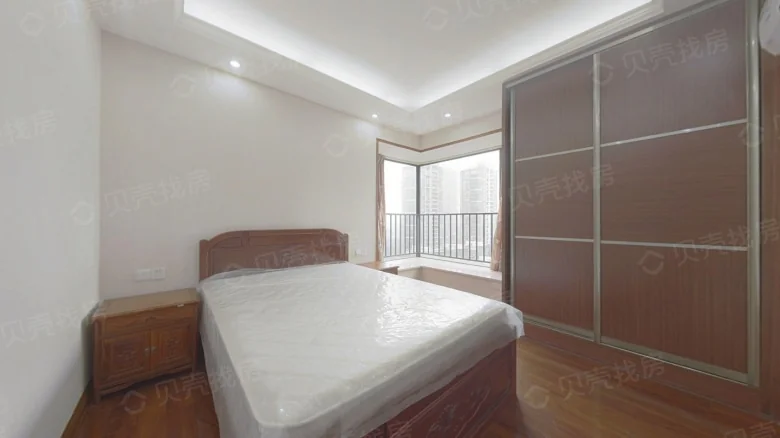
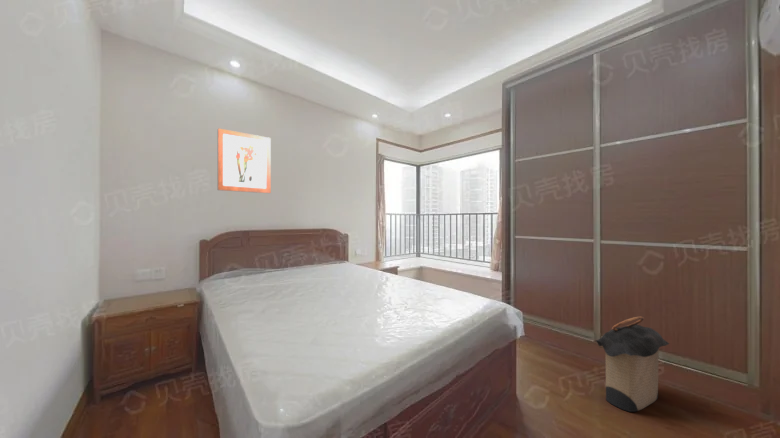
+ laundry hamper (630, 353)
+ wall art (245, 162)
